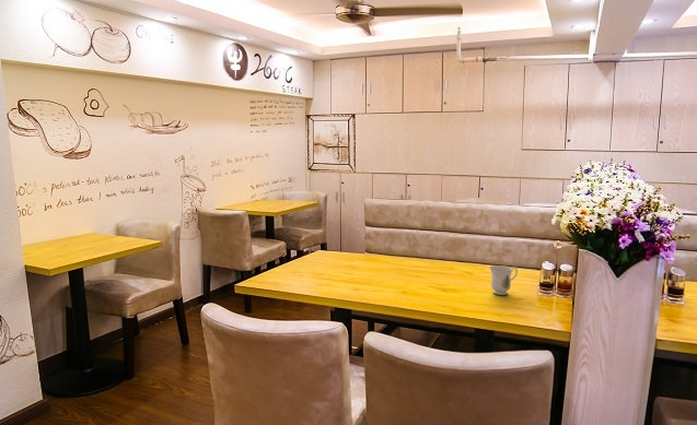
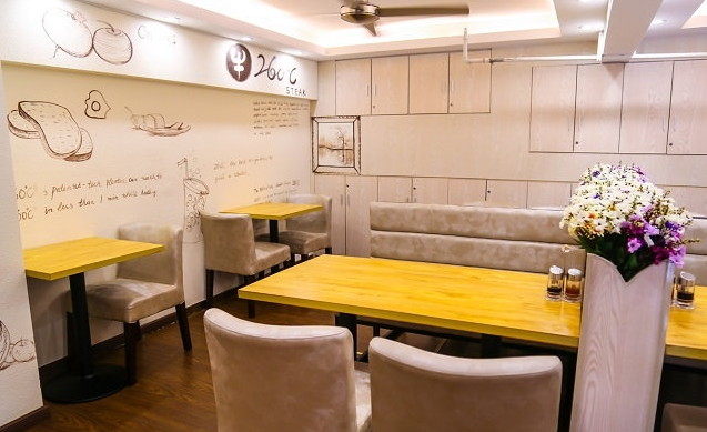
- mug (503, 280)
